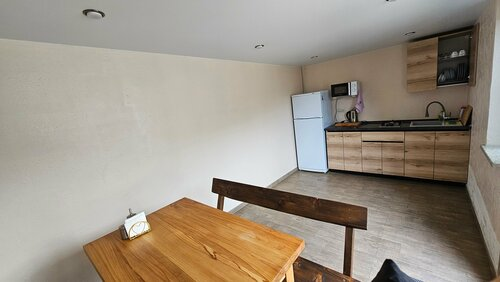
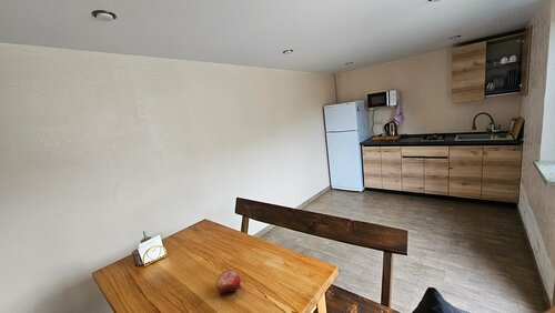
+ fruit (229, 281)
